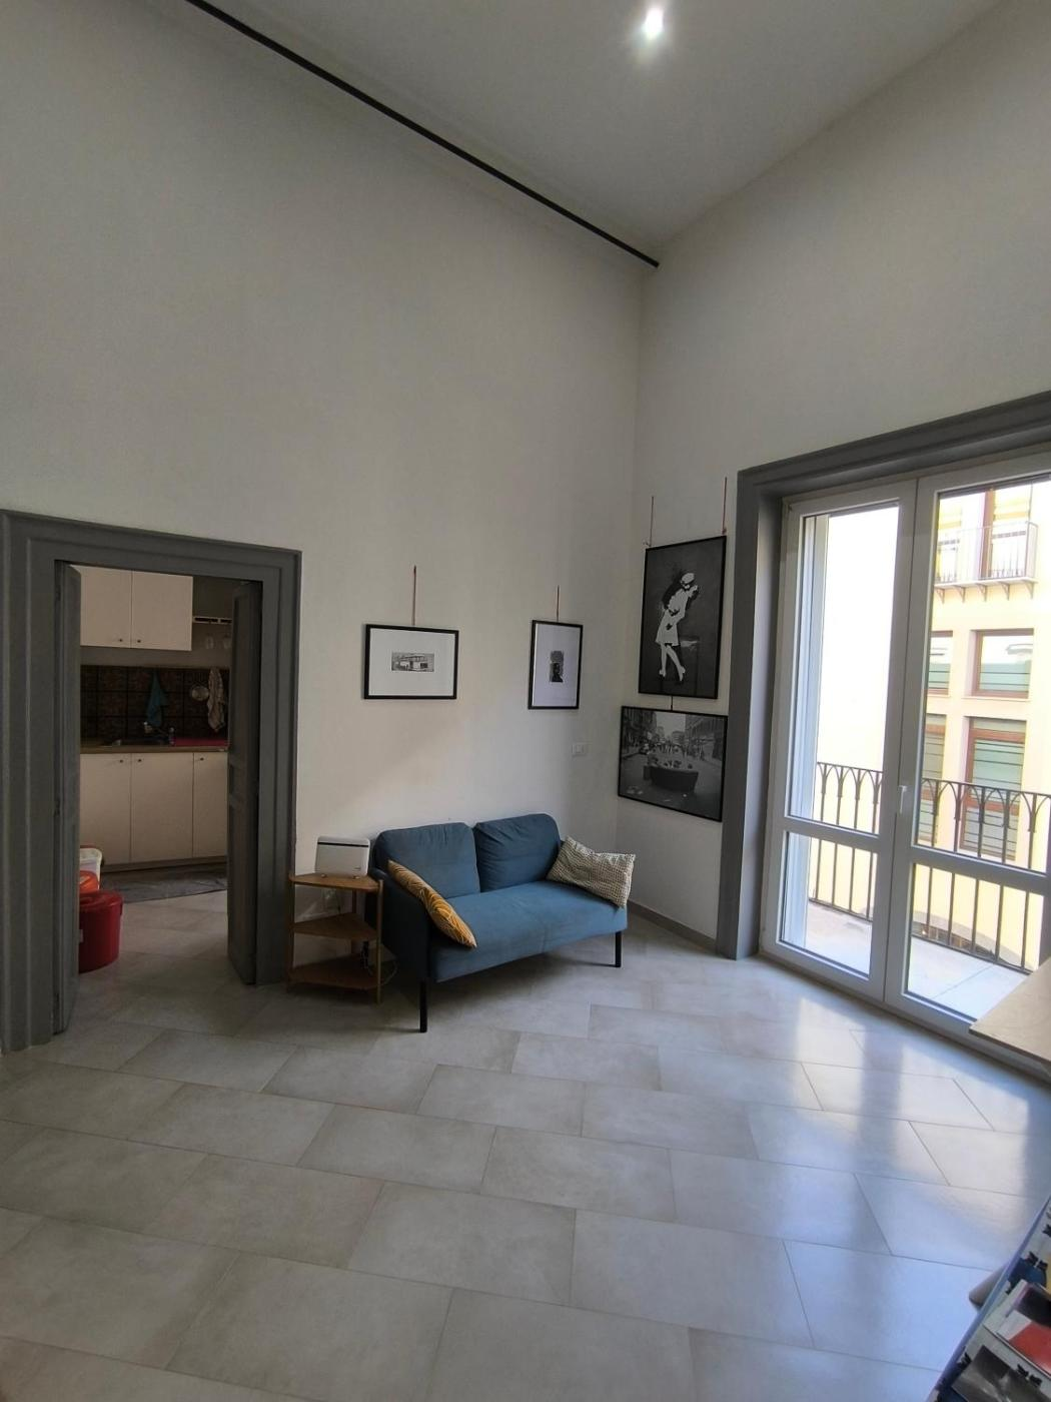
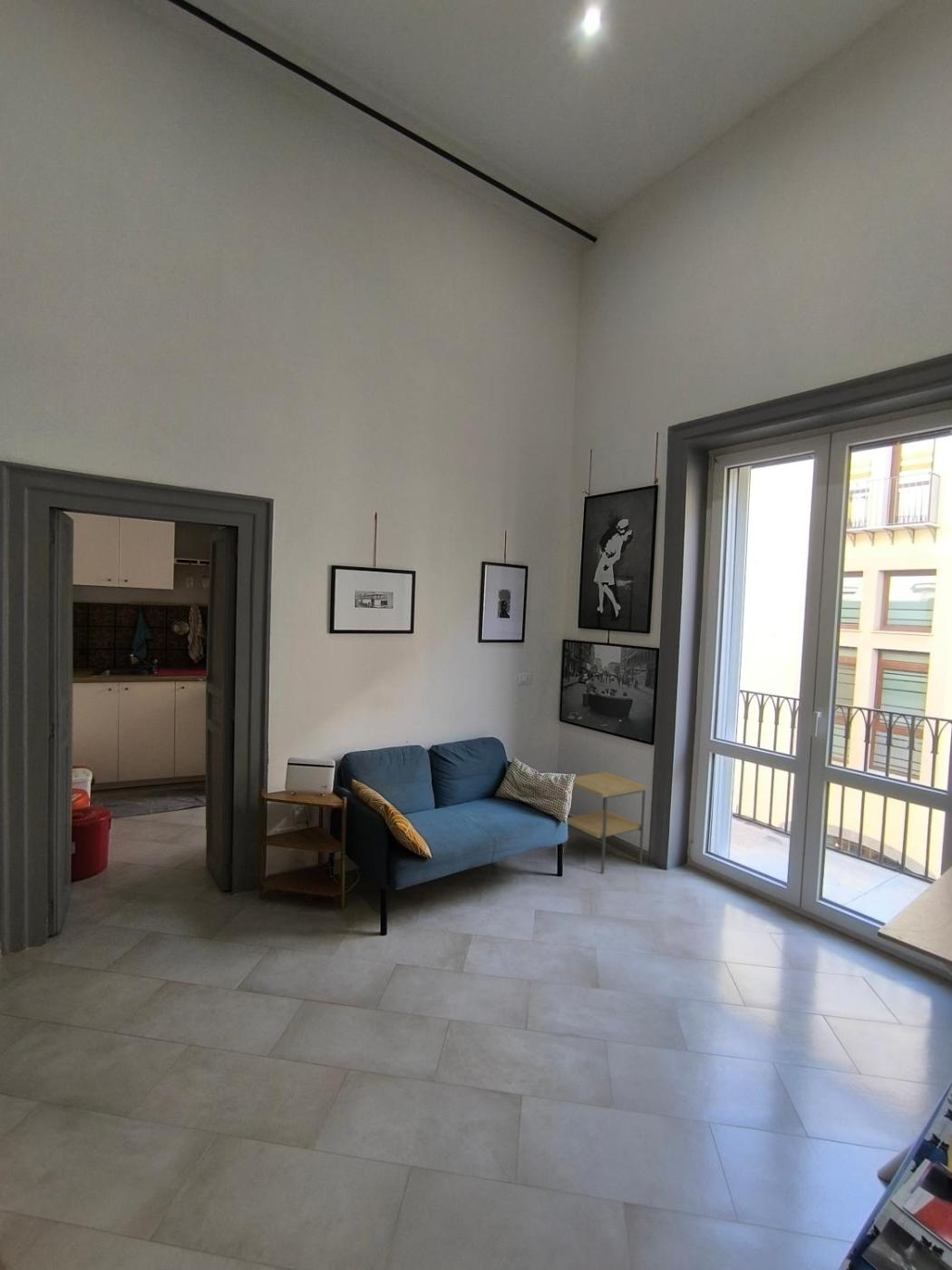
+ side table (602, 820)
